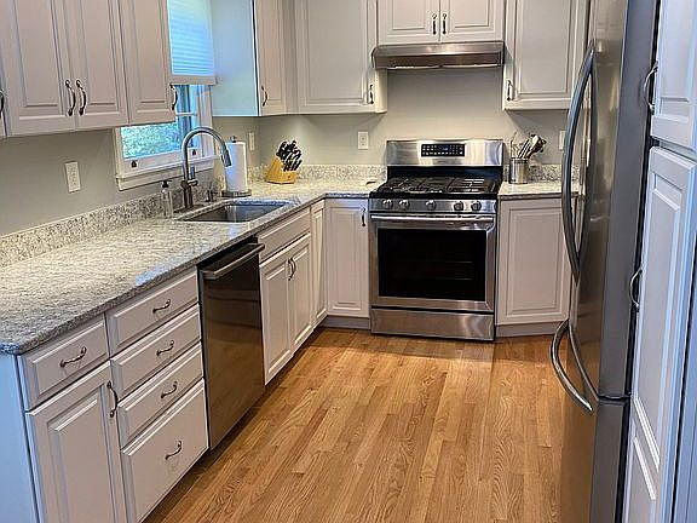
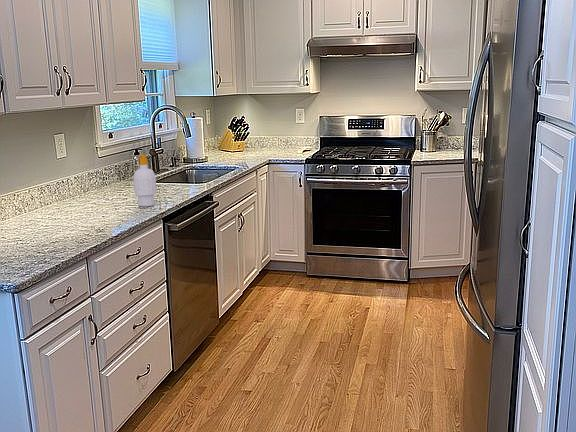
+ soap bottle (144, 180)
